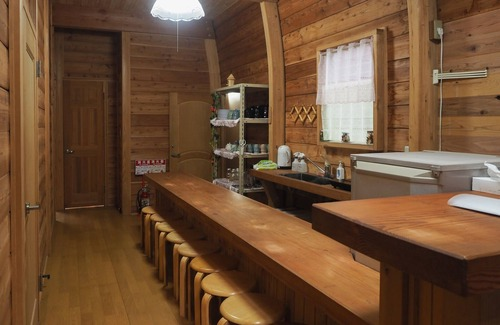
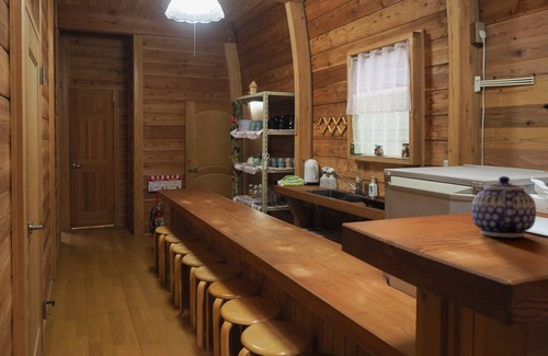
+ teapot (502, 205)
